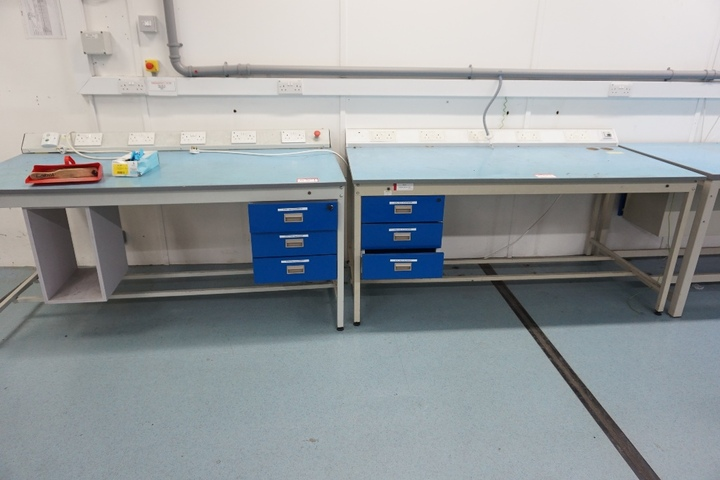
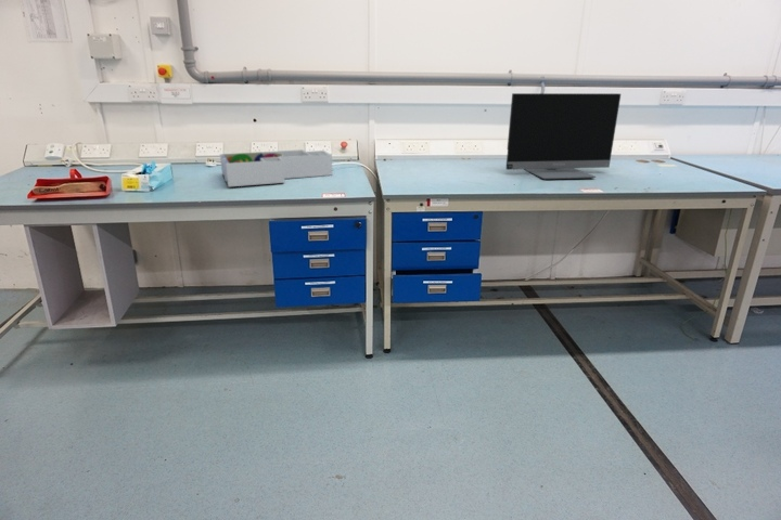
+ desk organizer (278, 166)
+ monitor (562, 134)
